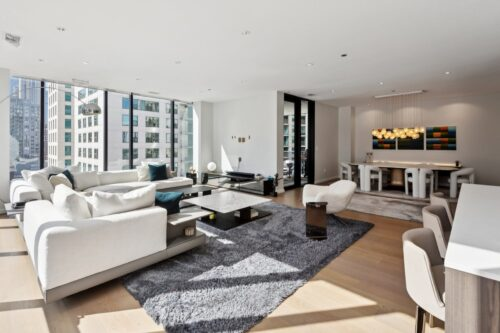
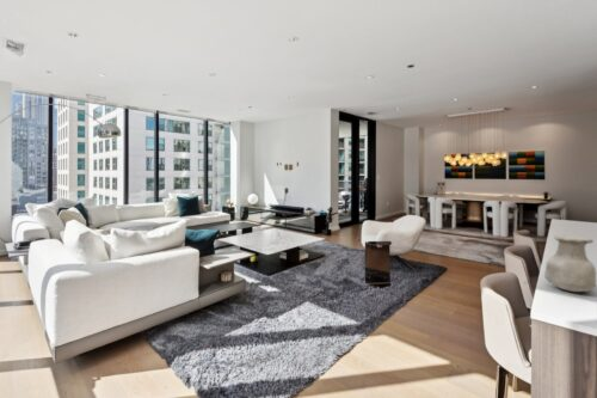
+ vase (568, 262)
